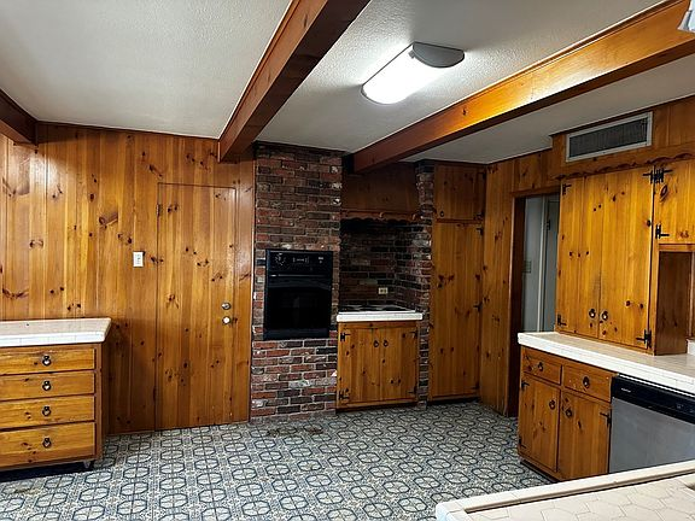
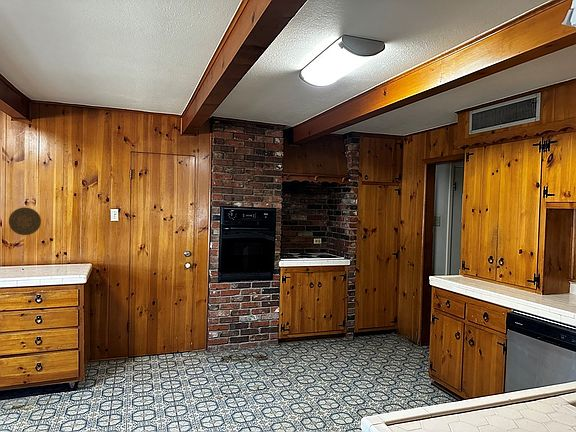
+ decorative plate (24, 221)
